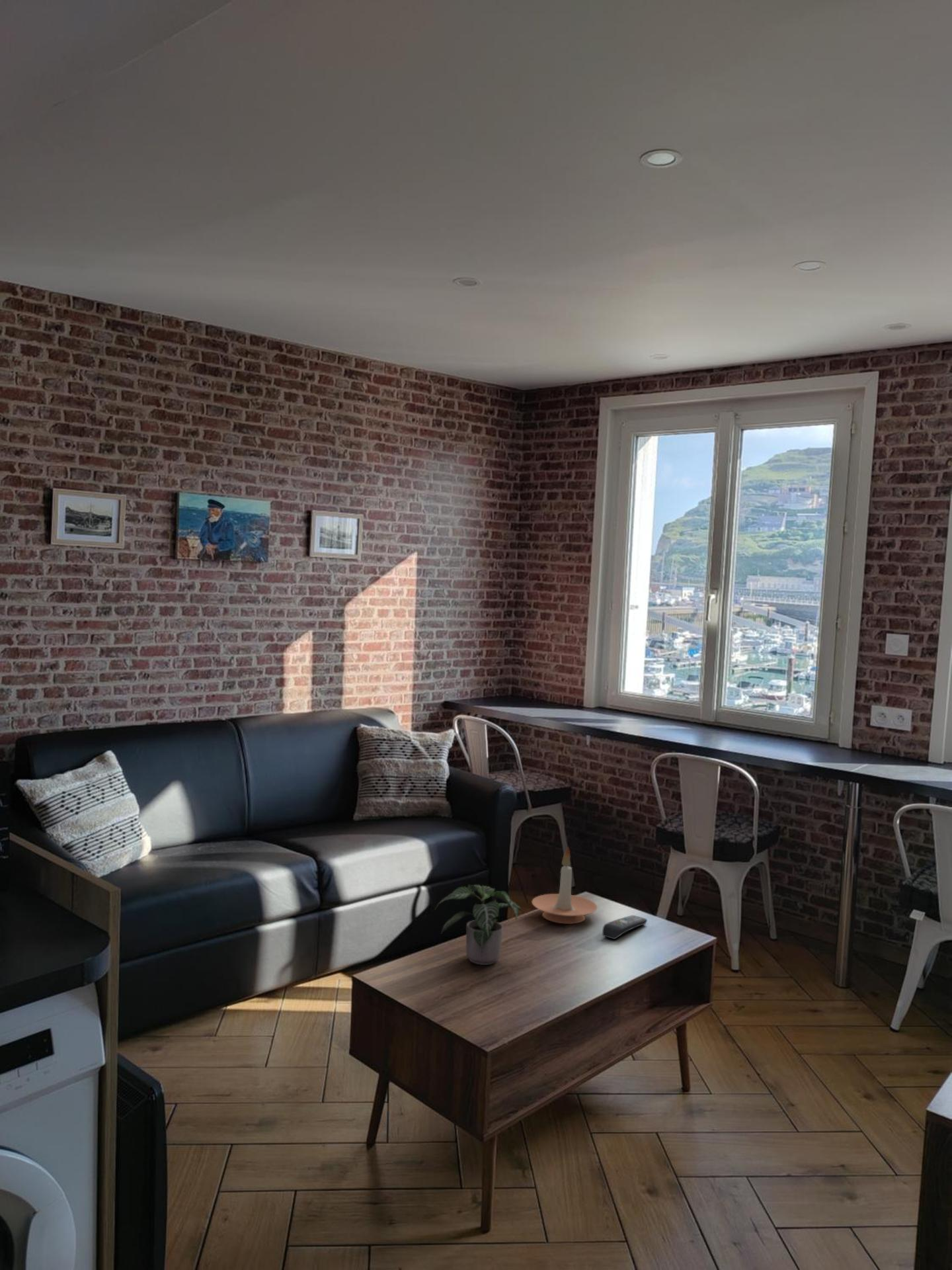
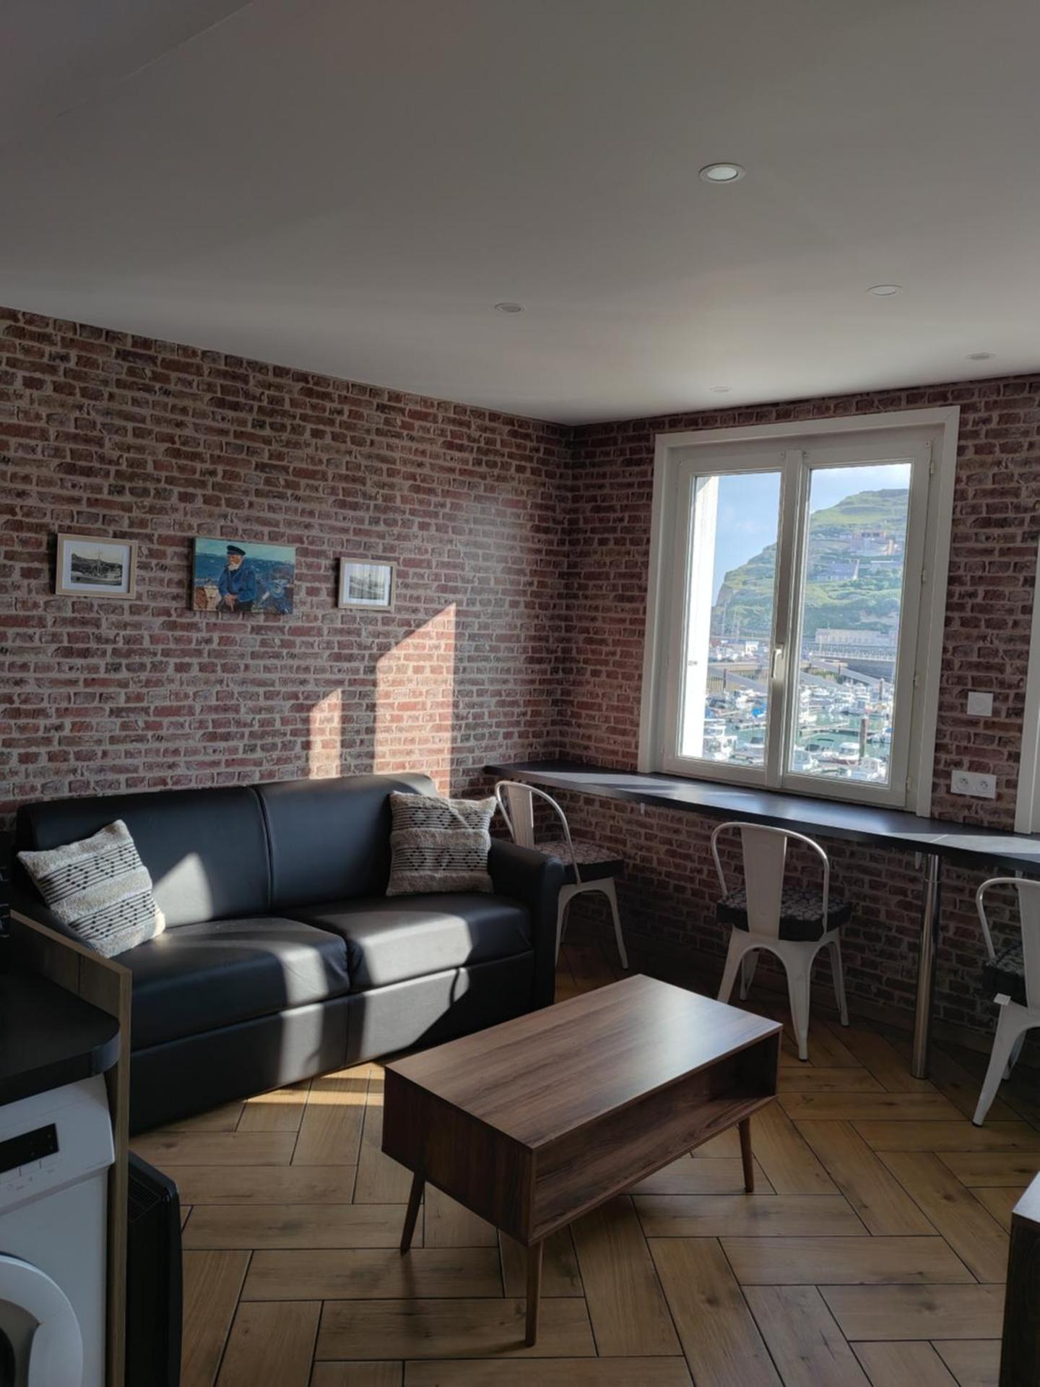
- remote control (625, 925)
- potted plant (481, 925)
- candle holder (565, 881)
